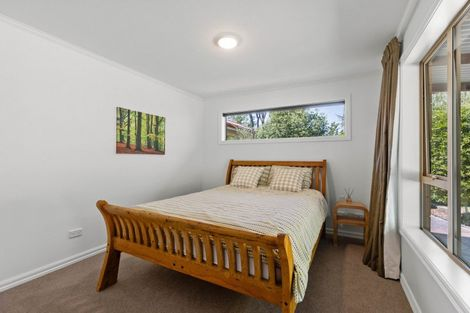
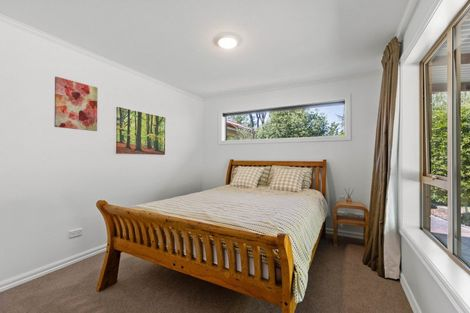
+ wall art (77, 105)
